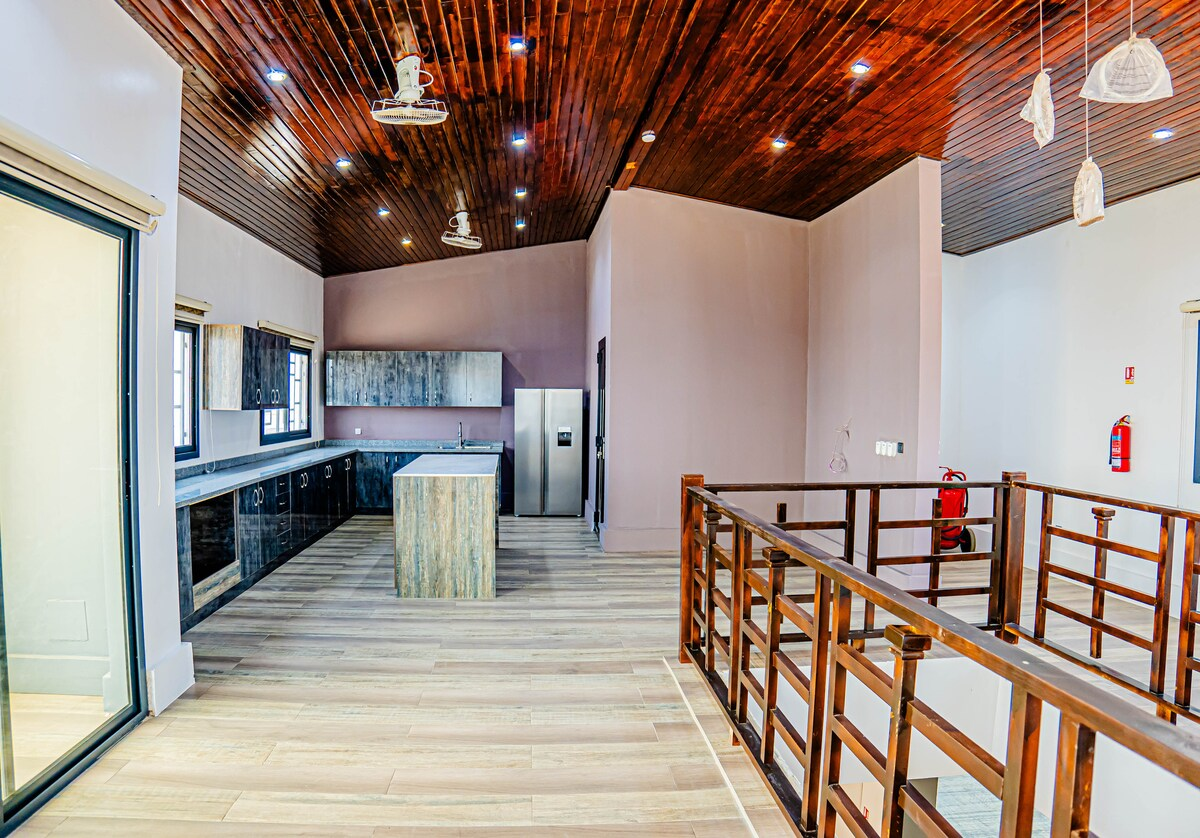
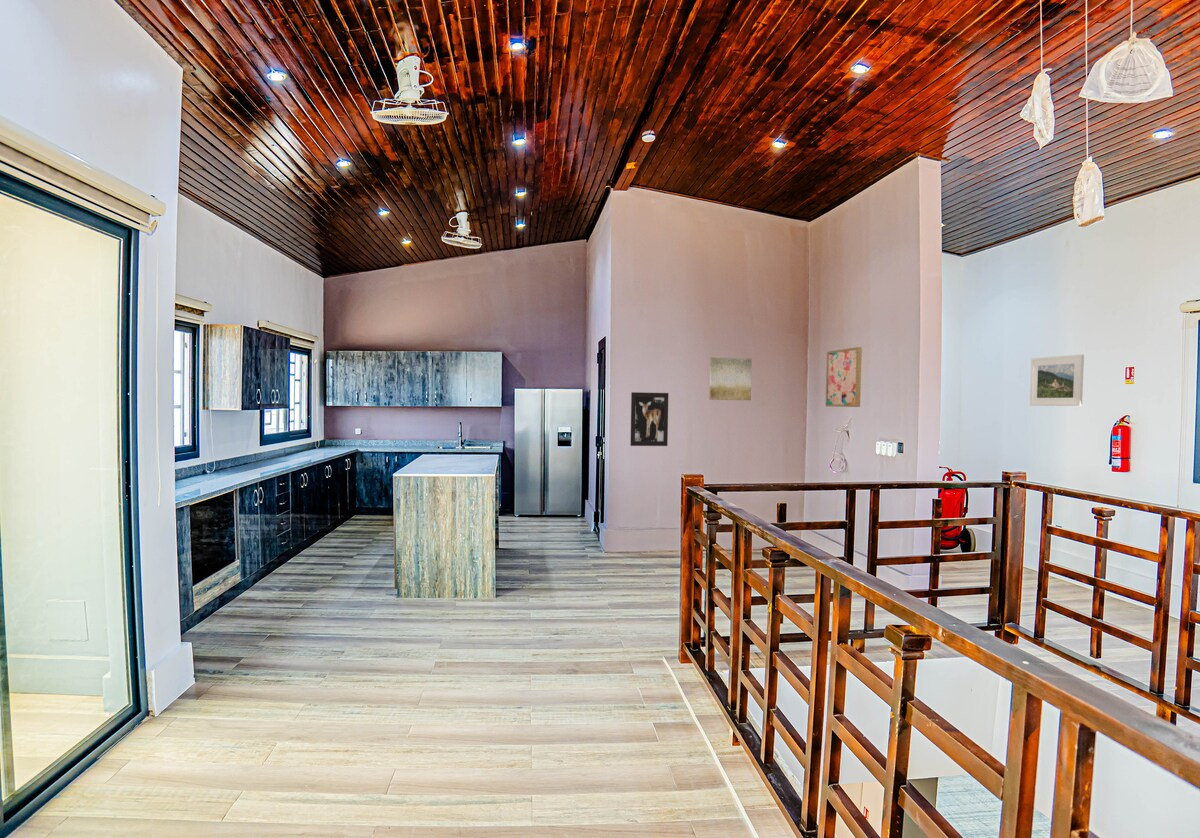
+ wall art (842, 378)
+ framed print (1055, 381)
+ wall art (730, 379)
+ wall art (649, 419)
